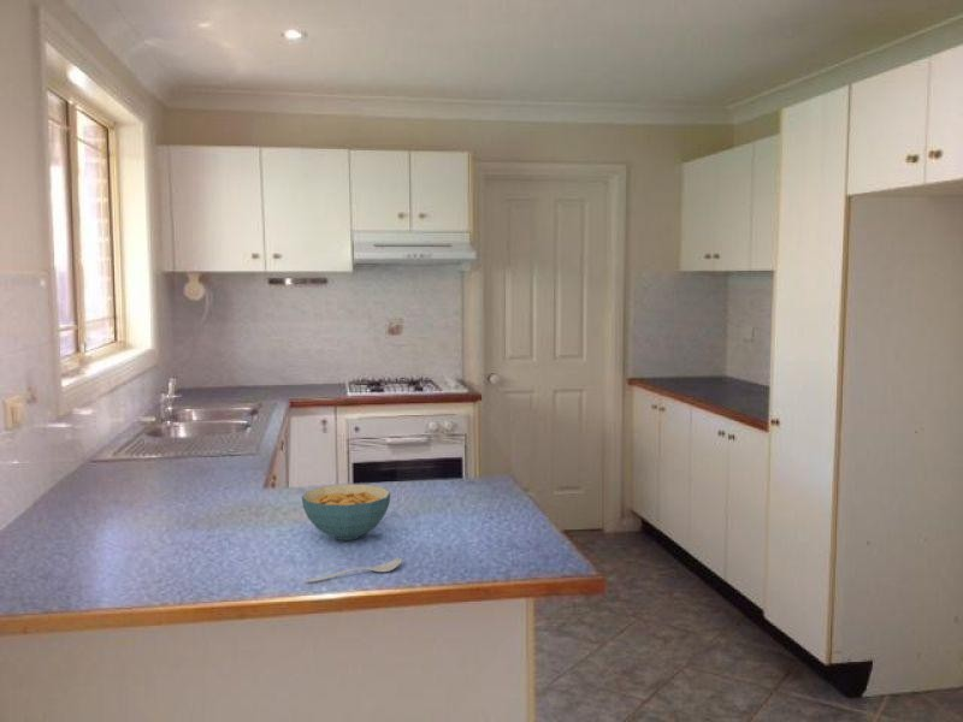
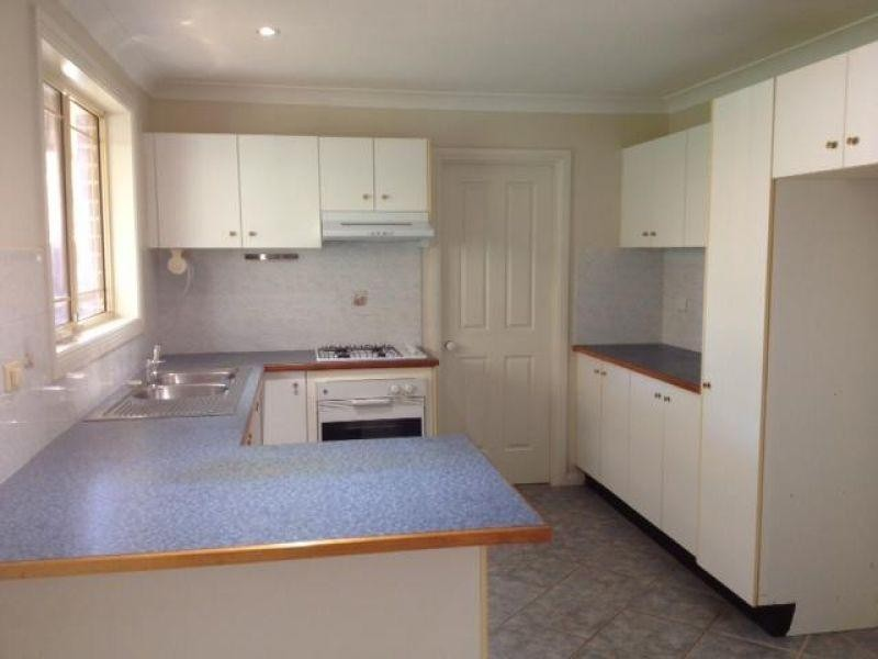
- spoon (354, 569)
- cereal bowl (347, 515)
